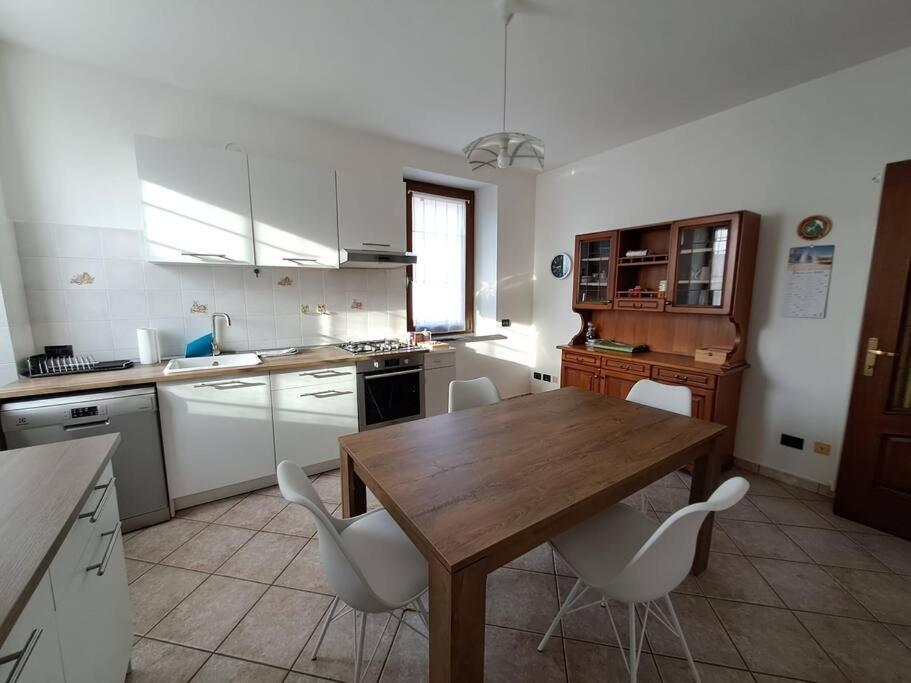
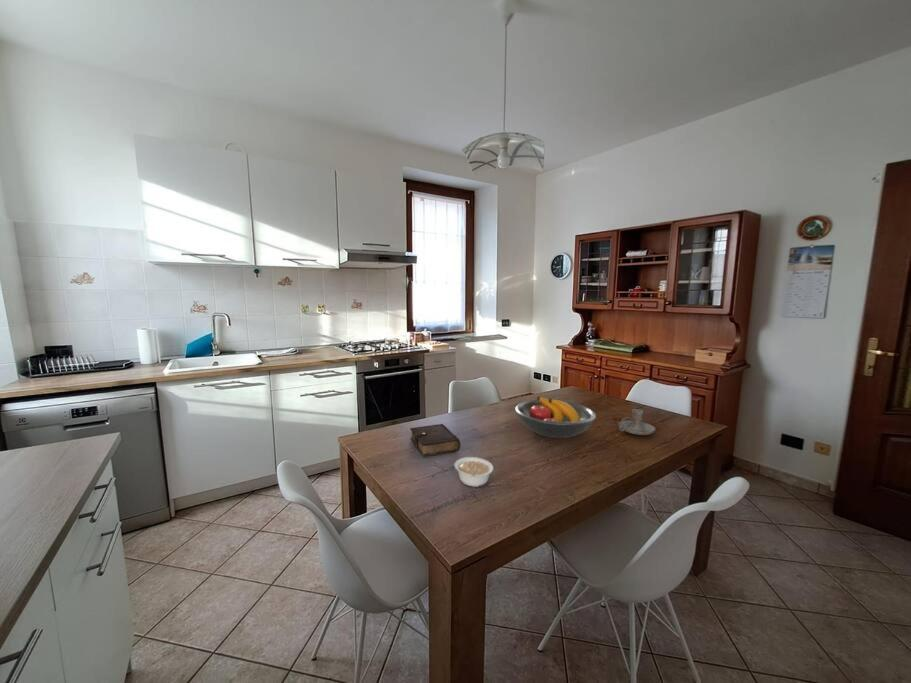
+ candle holder (634, 421)
+ book (431, 435)
+ fruit bowl (554, 418)
+ legume (474, 472)
